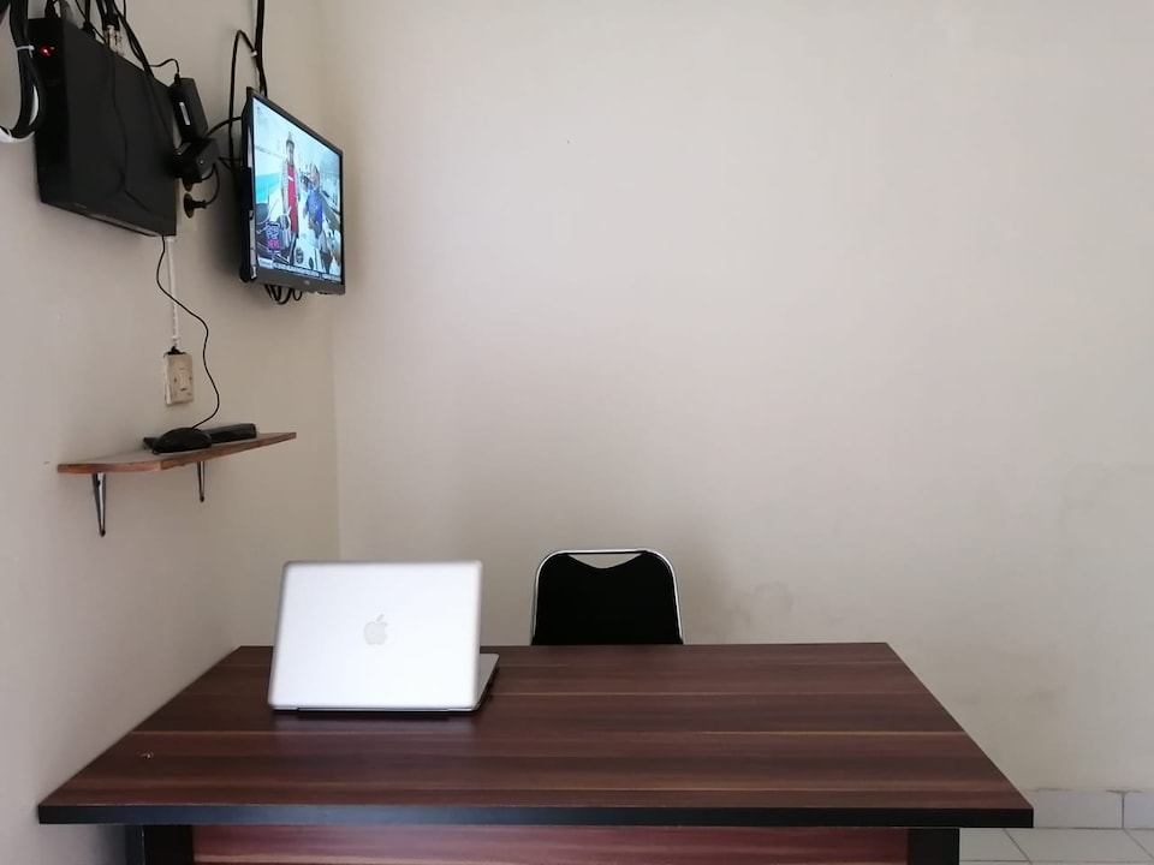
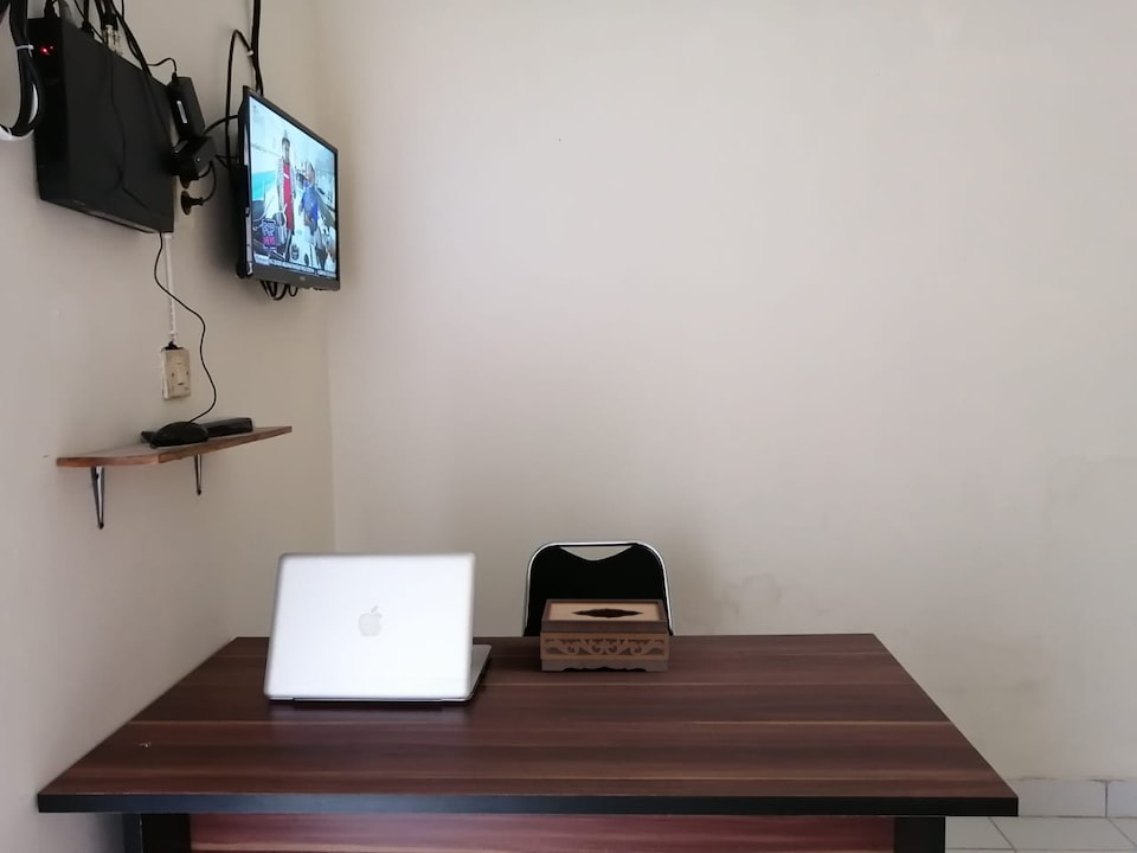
+ tissue box (604, 633)
